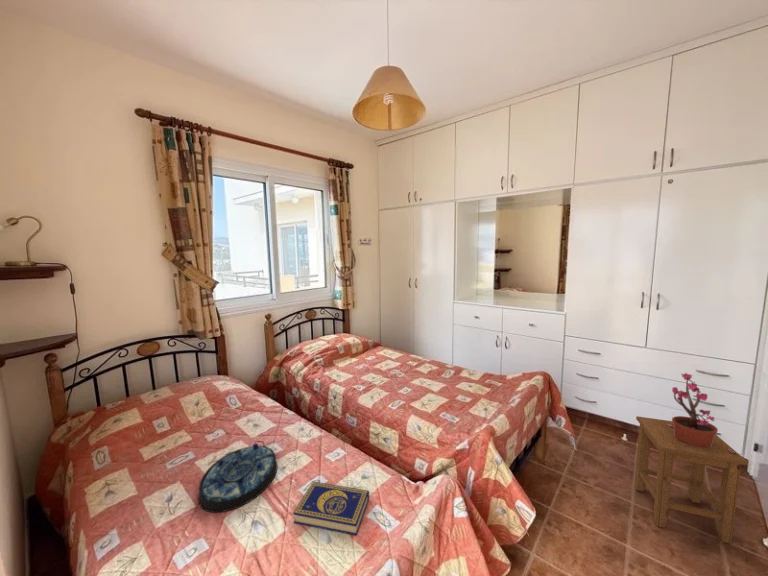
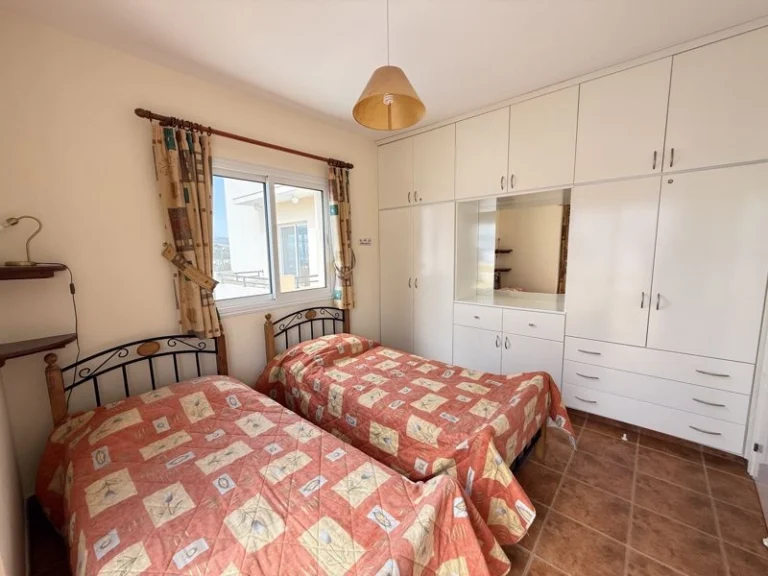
- potted plant (701, 409)
- serving tray (240, 469)
- stool (681, 475)
- book (331, 505)
